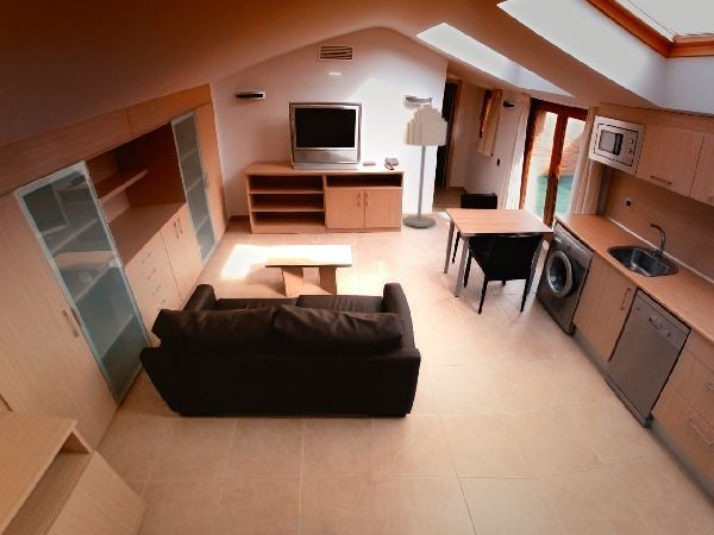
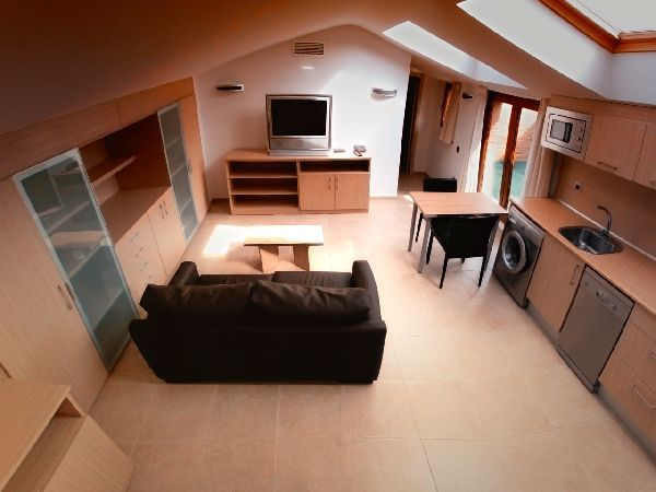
- floor lamp (422, 166)
